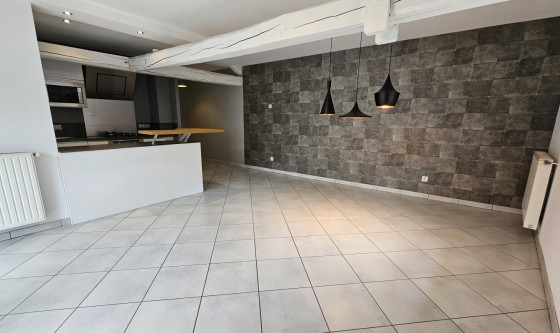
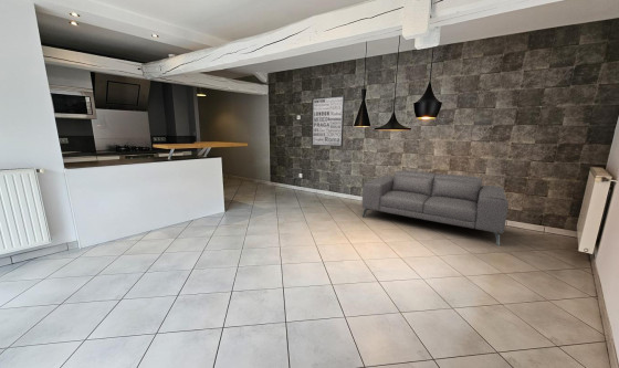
+ sofa (429, 198)
+ wall art (327, 122)
